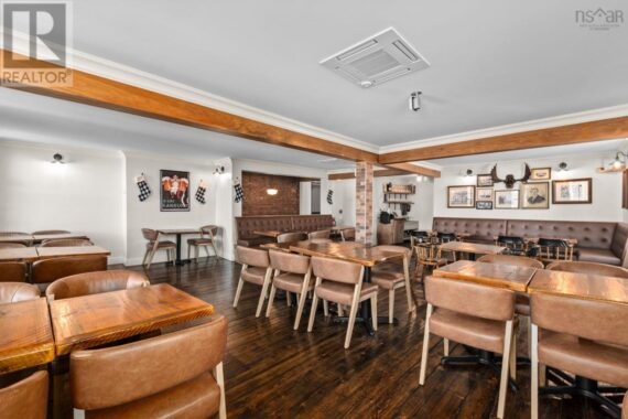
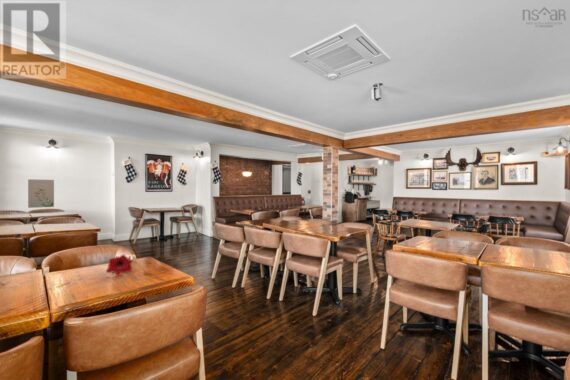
+ wall art (41, 193)
+ flower (121, 262)
